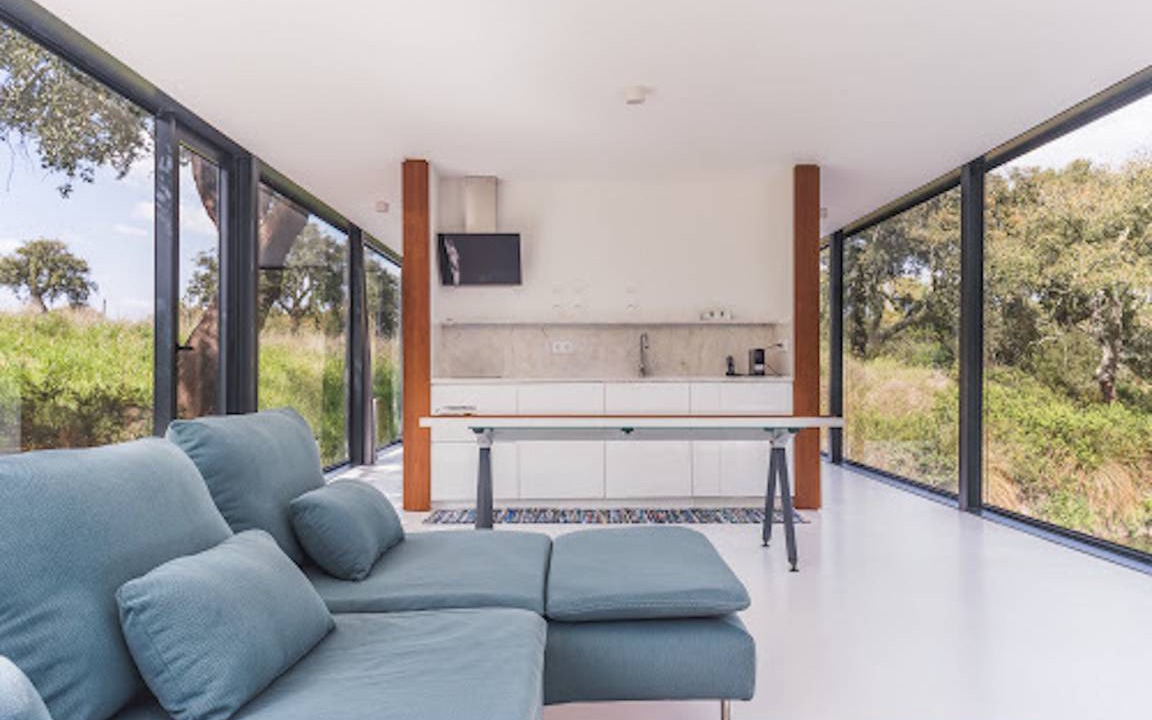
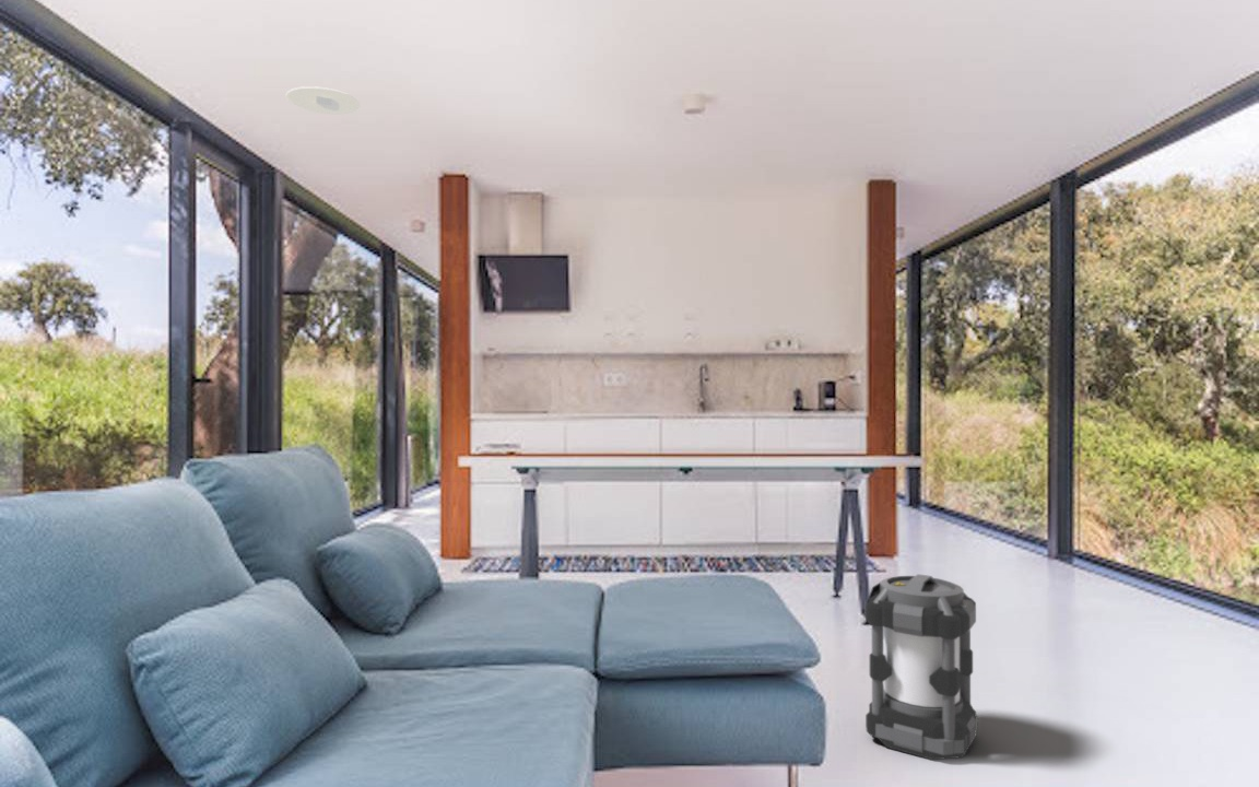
+ recessed light (323, 97)
+ lantern (920, 657)
